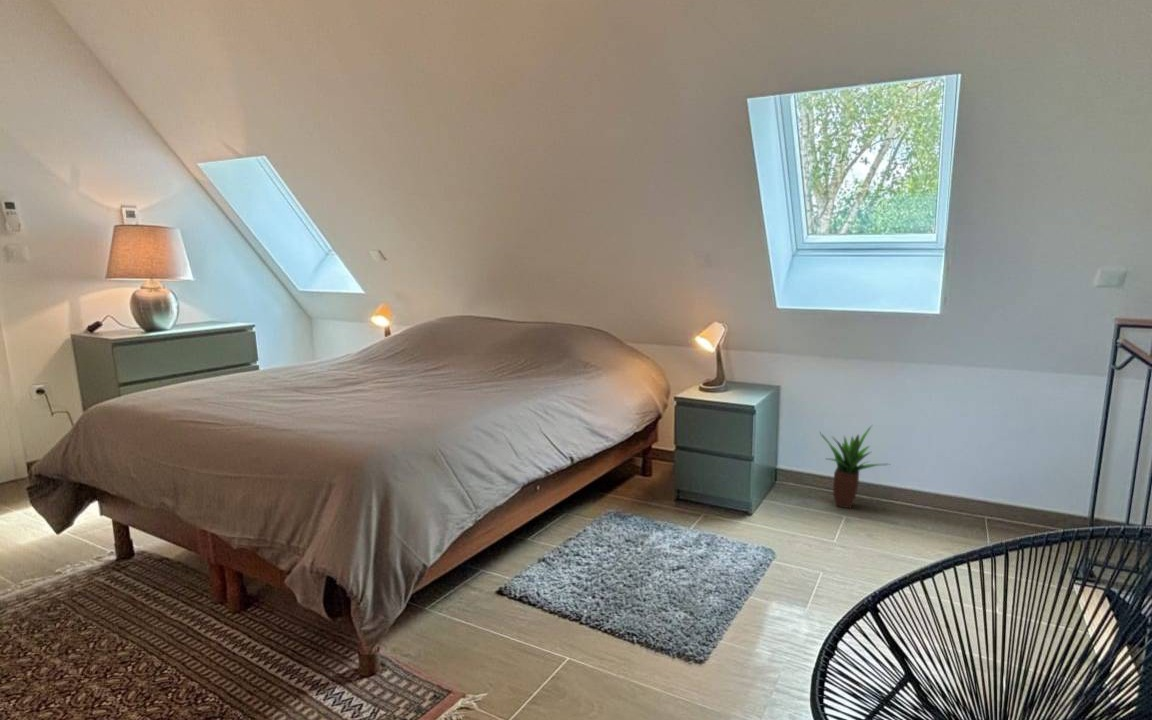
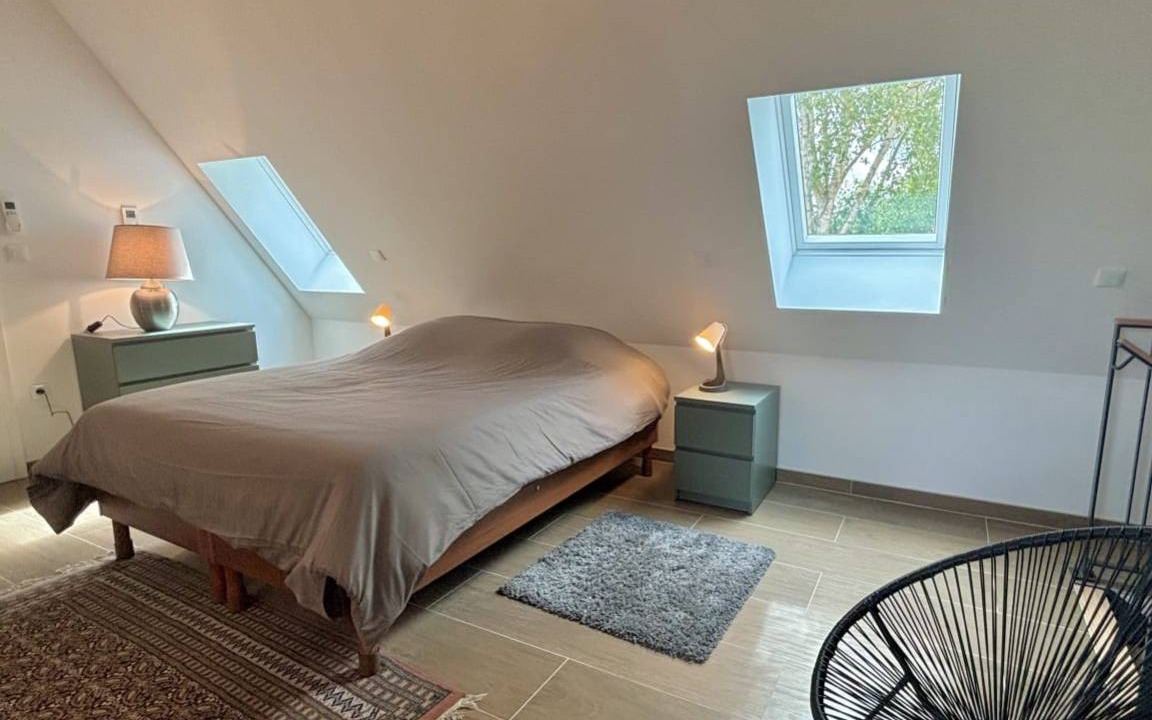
- potted plant (852, 465)
